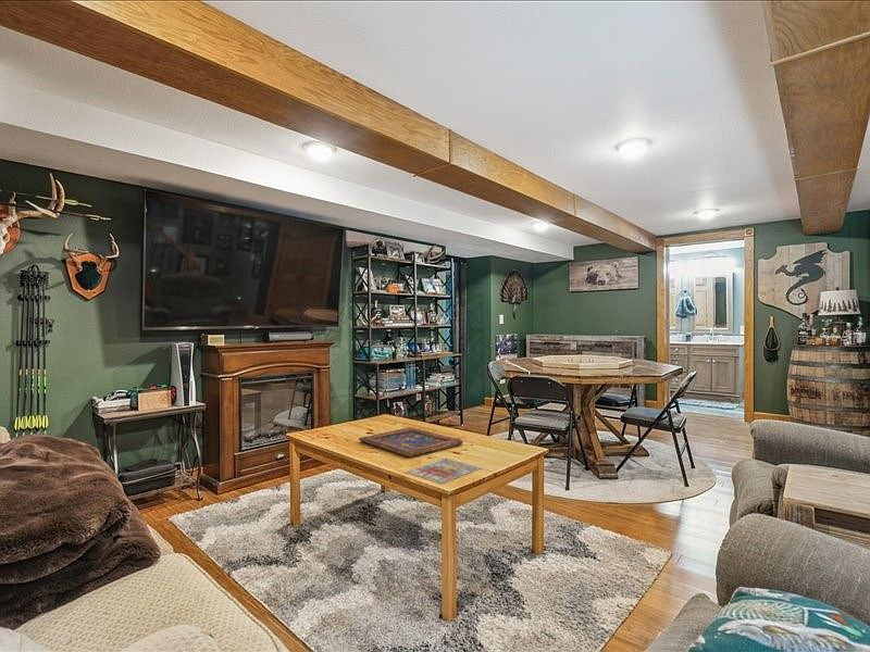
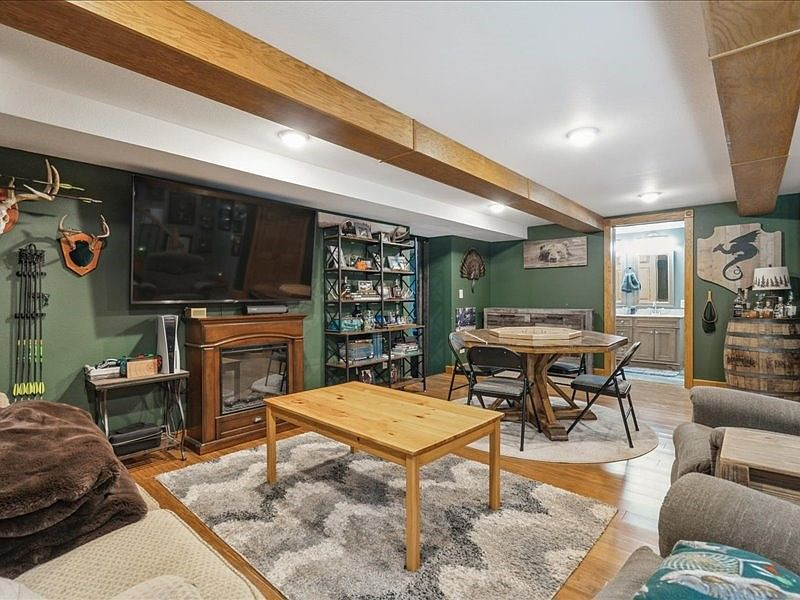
- magazine (444, 469)
- painted panel (410, 440)
